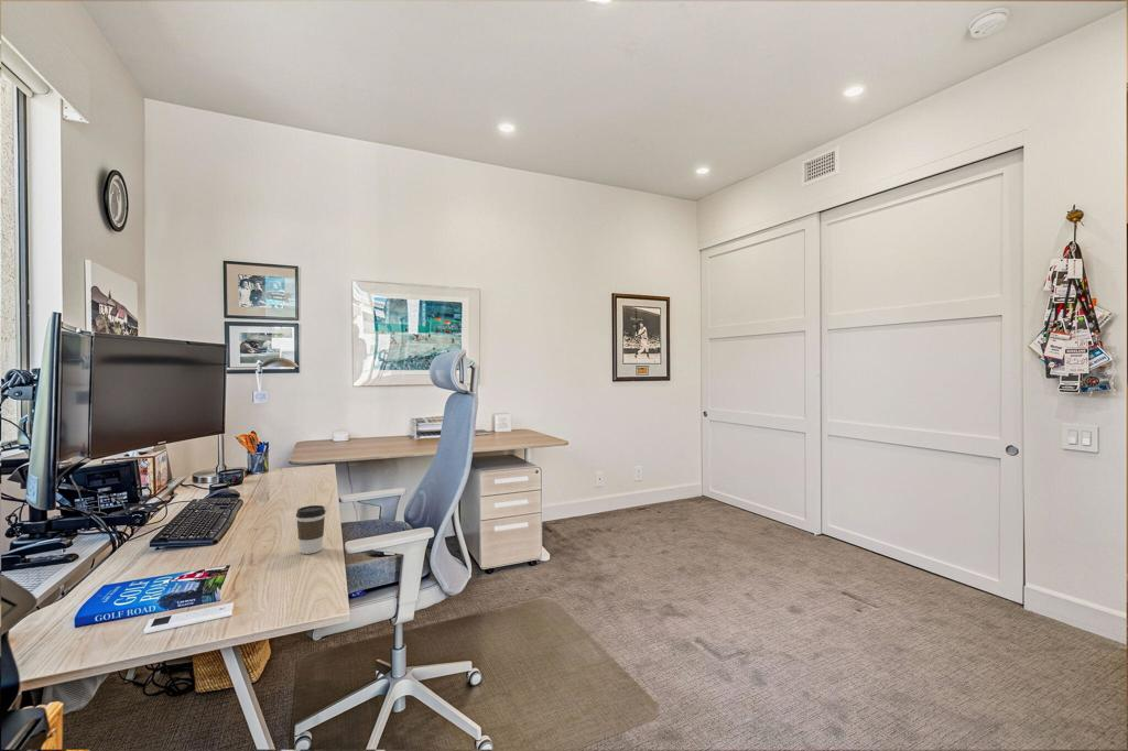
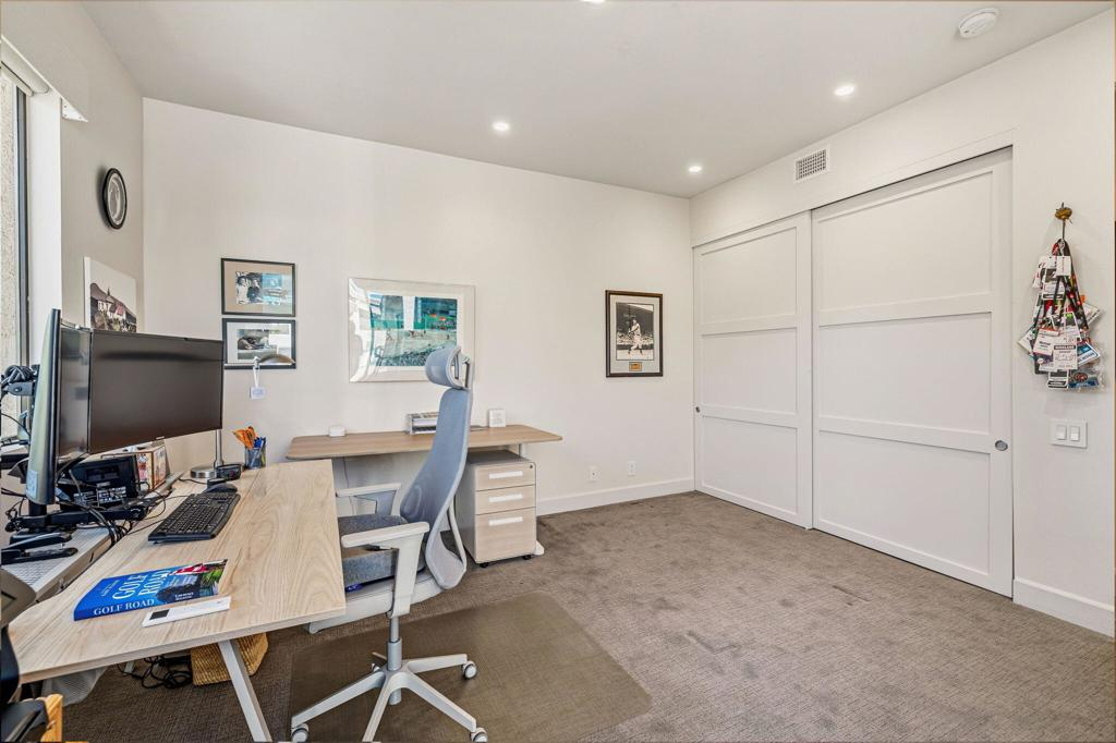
- coffee cup (311, 529)
